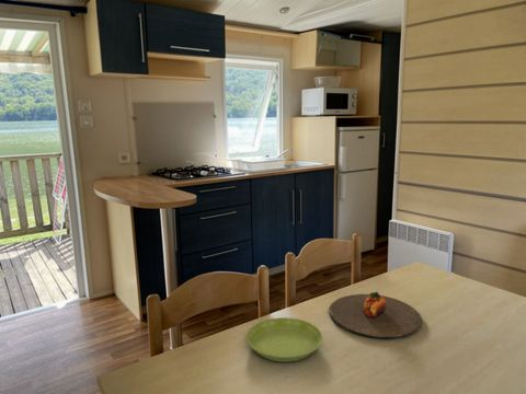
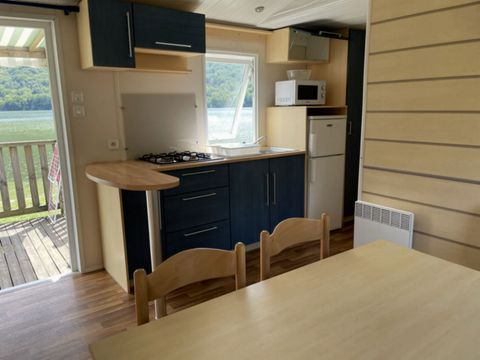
- saucer (284, 340)
- plate (374, 303)
